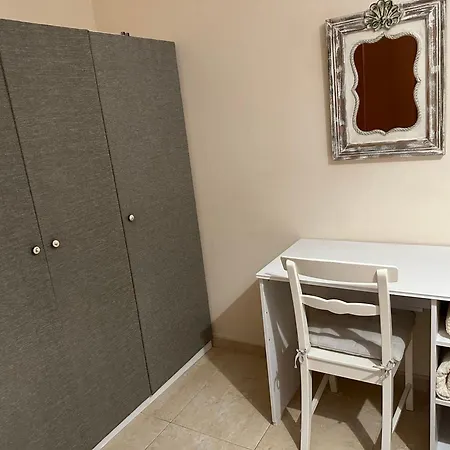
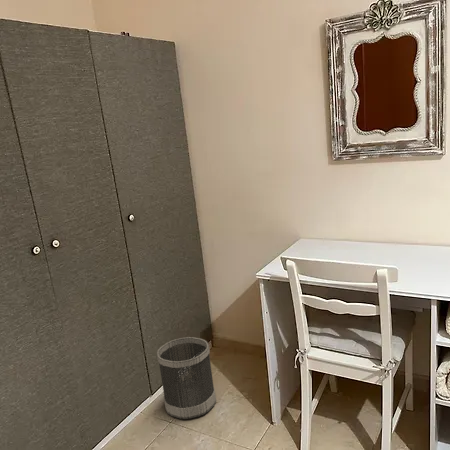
+ wastebasket (186, 376)
